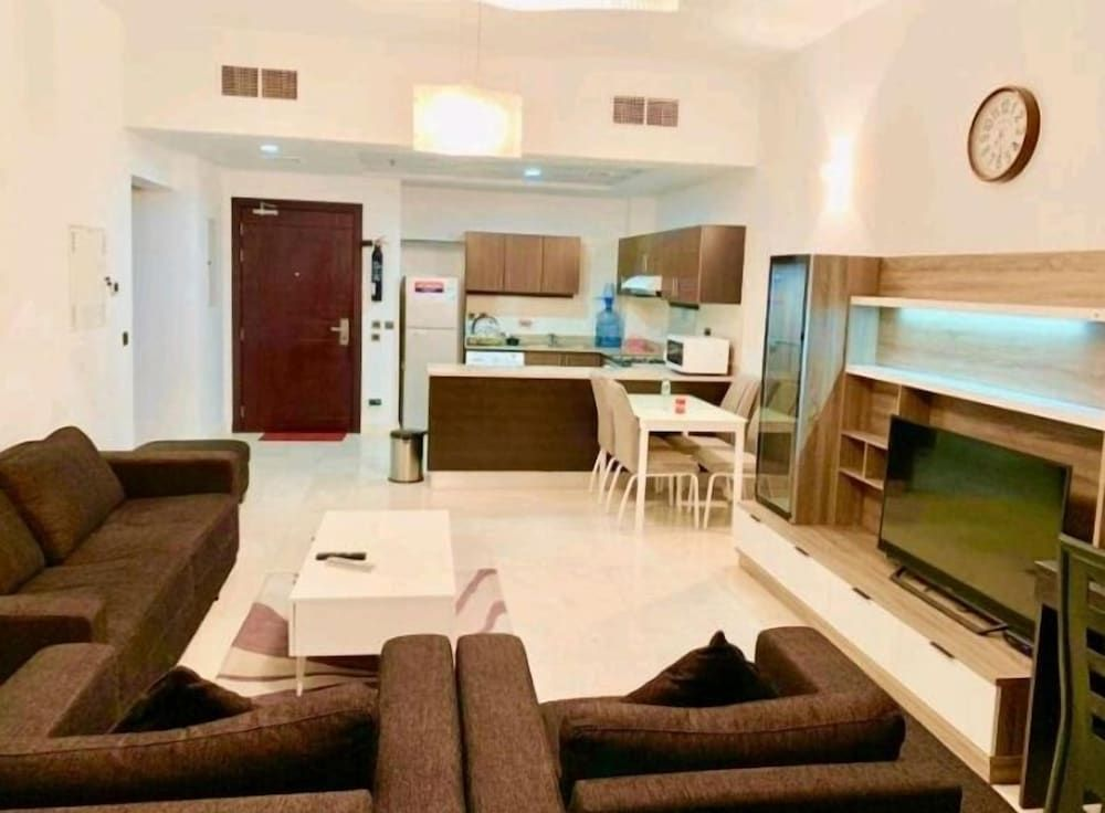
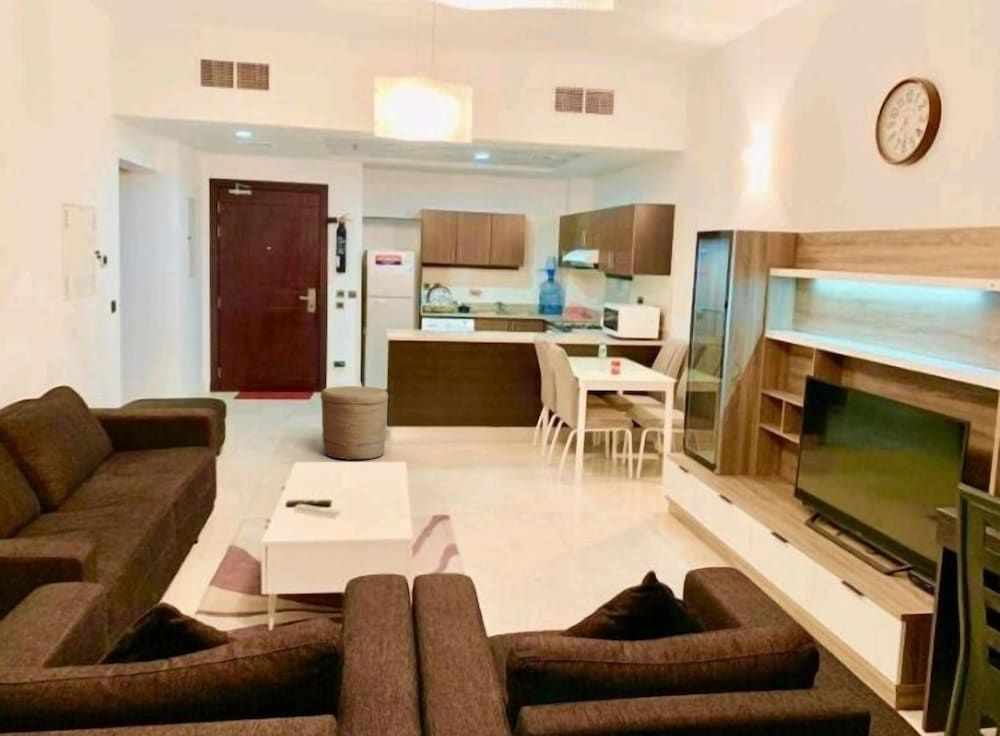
+ basket (354, 421)
